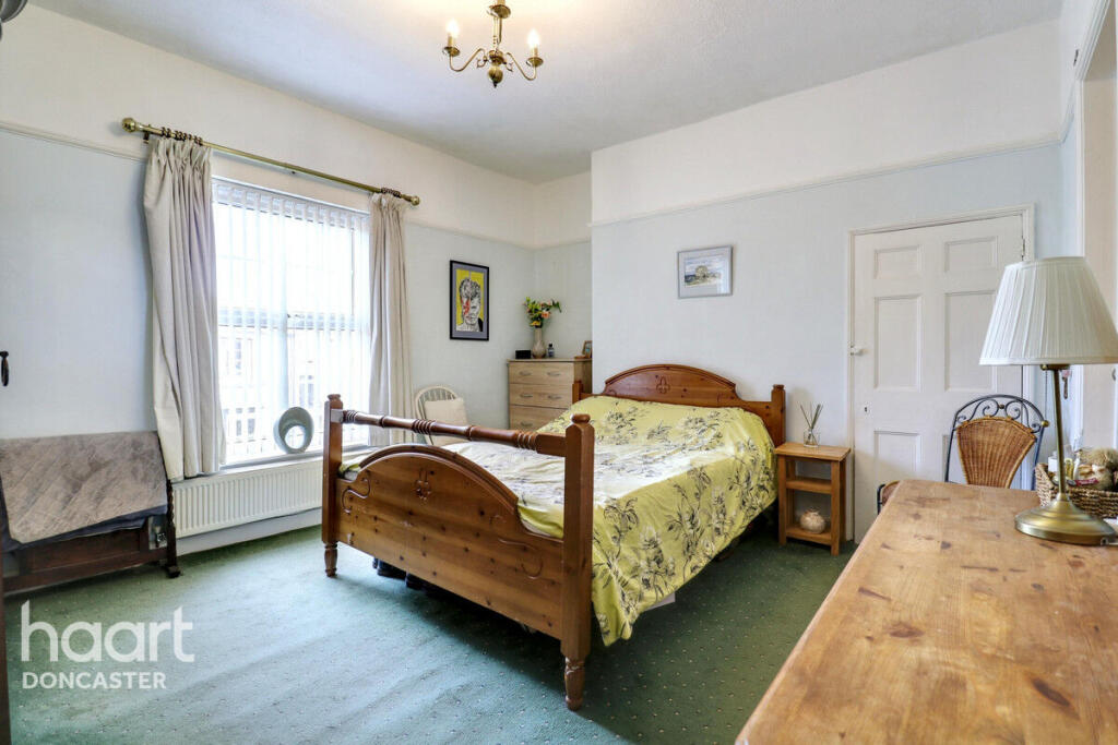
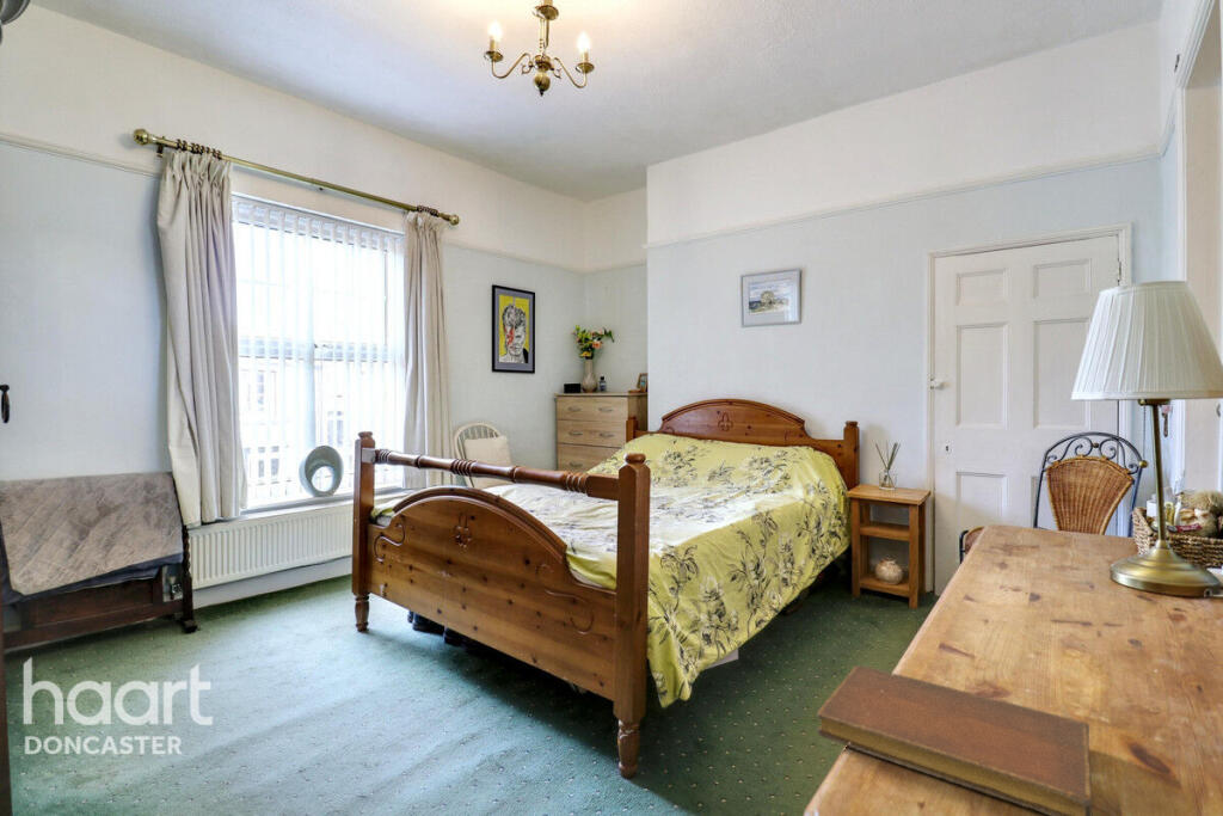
+ notebook (949, 728)
